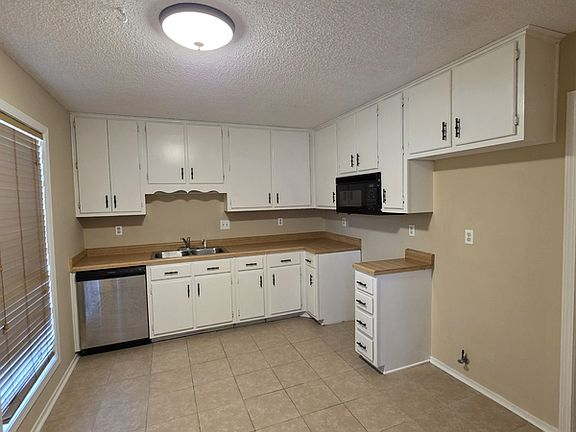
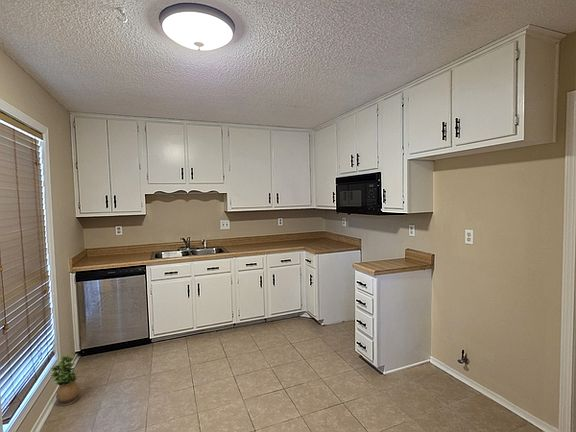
+ potted plant (64, 379)
